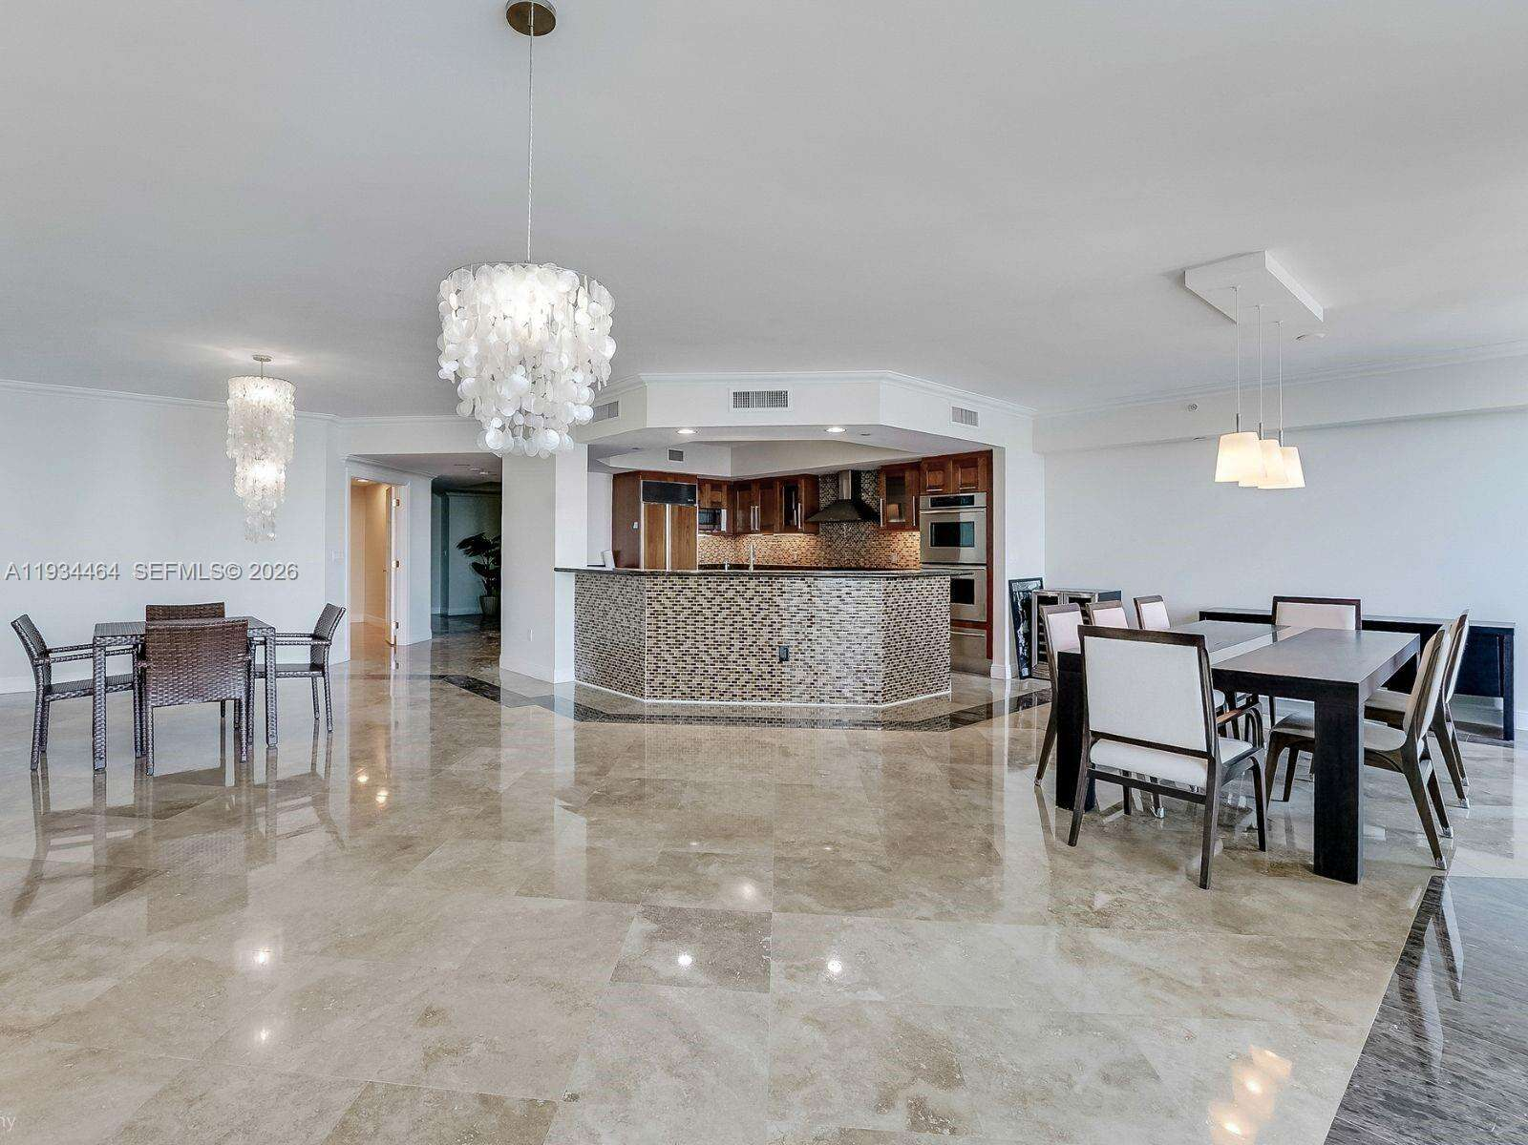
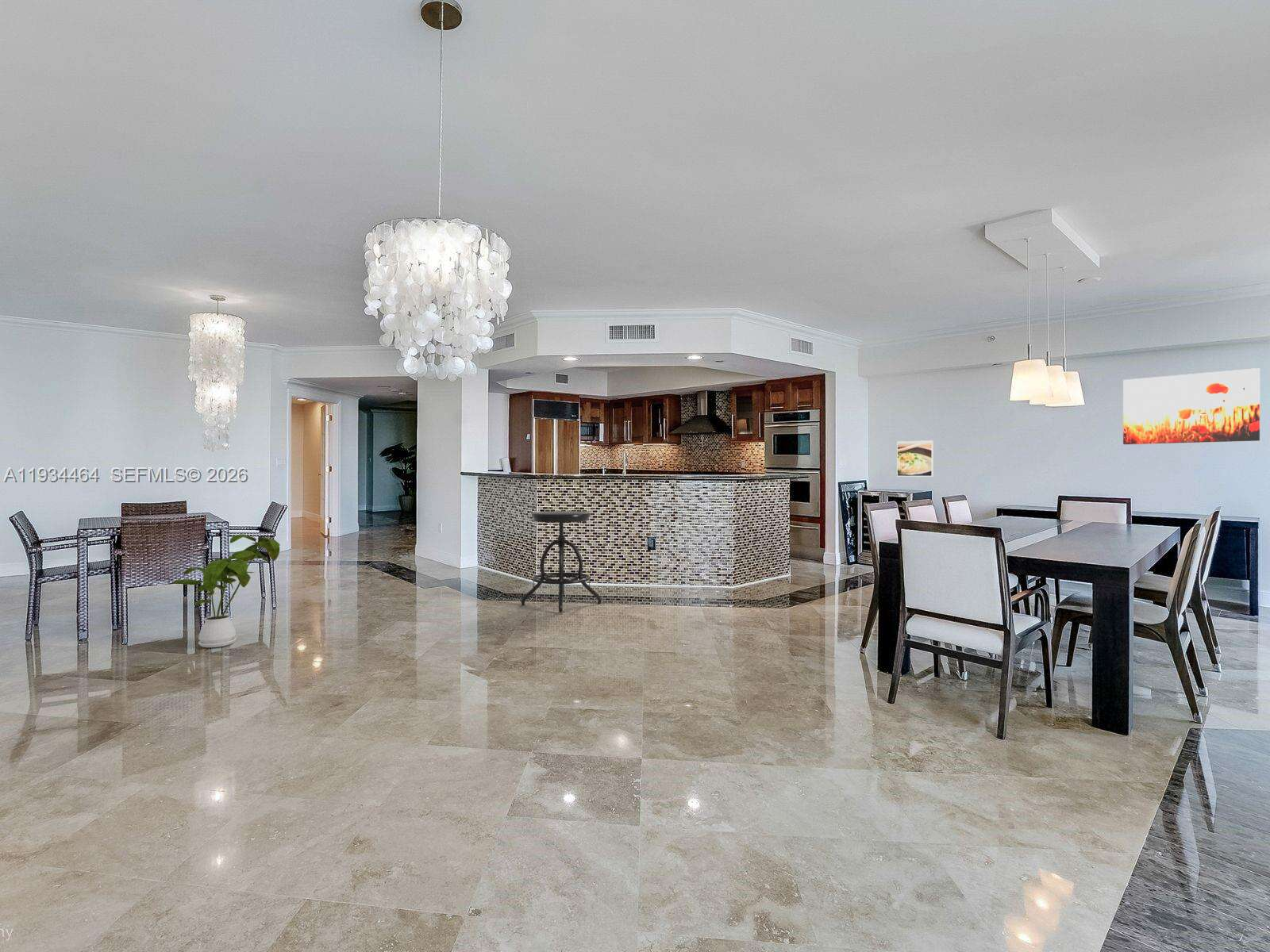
+ stool (561, 558)
+ house plant (237, 587)
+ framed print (914, 459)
+ wall art (1187, 409)
